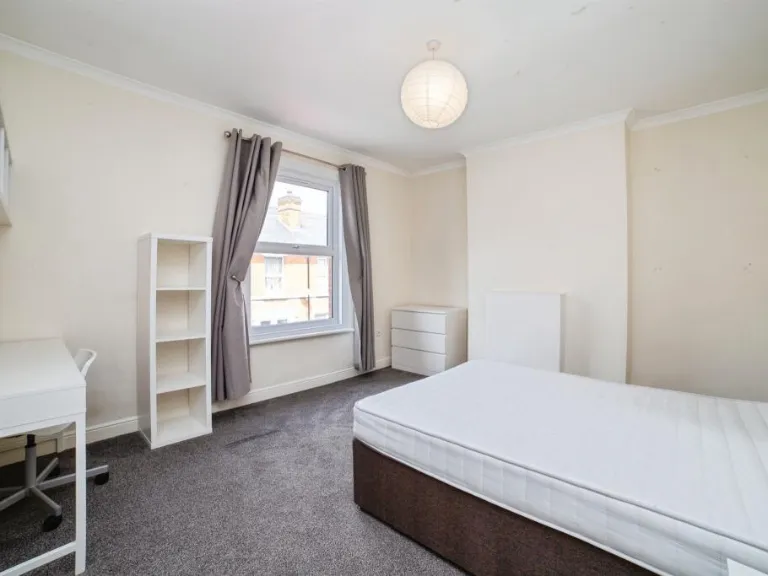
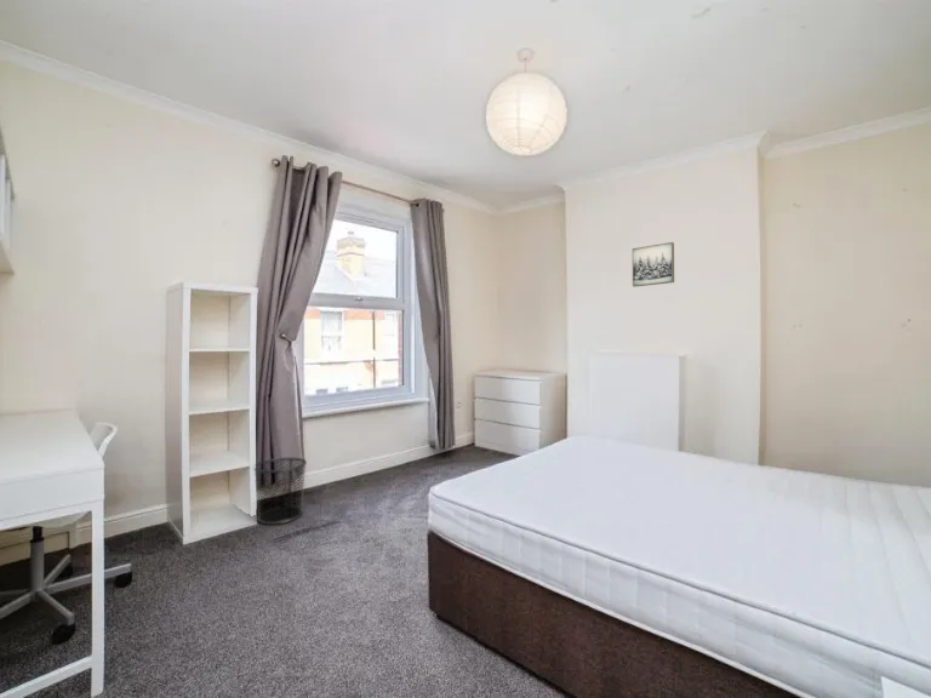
+ waste bin (280, 490)
+ wall art (652, 264)
